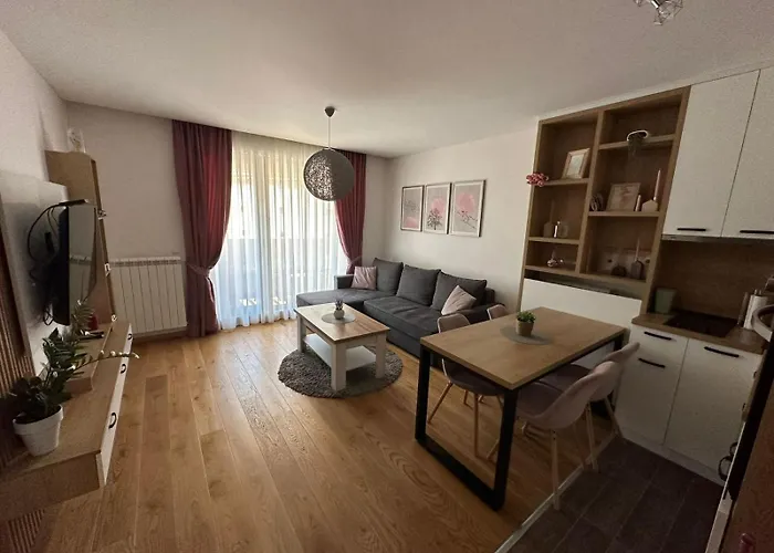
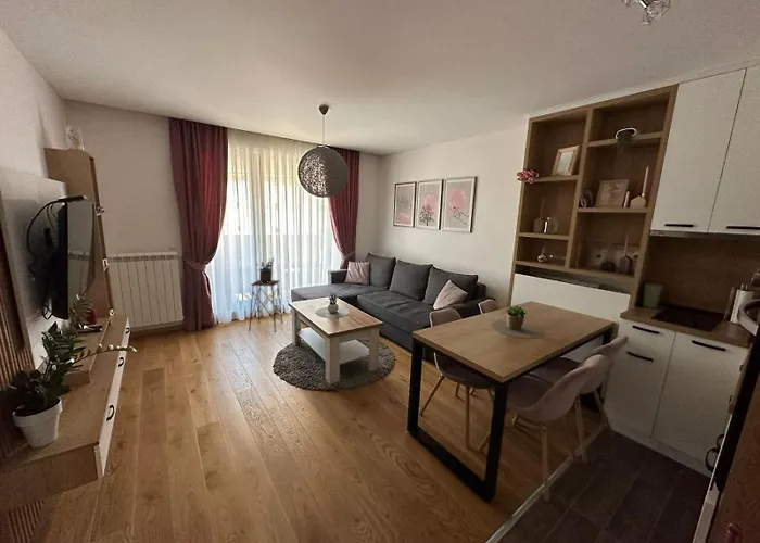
+ potted plant (267, 268)
+ side table (265, 304)
